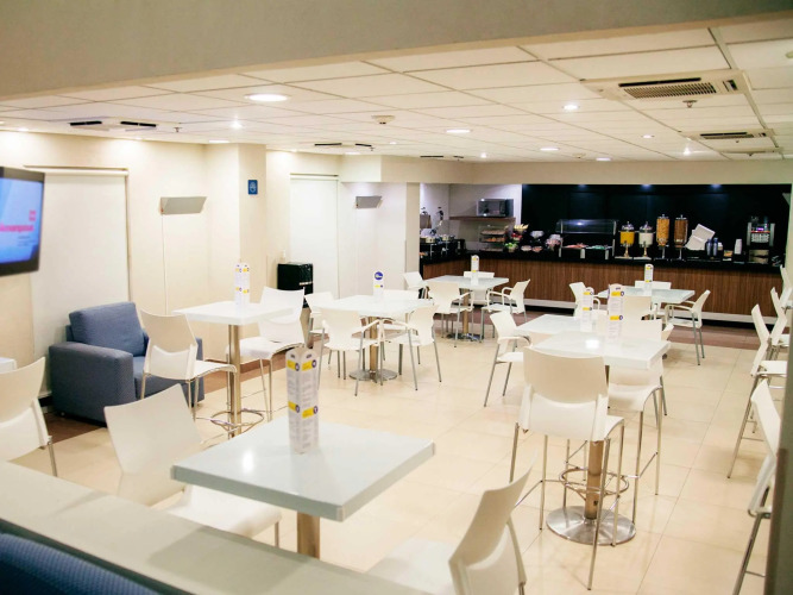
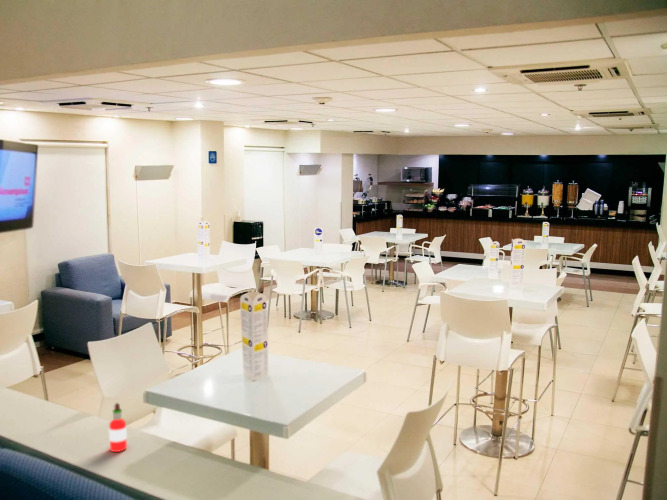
+ hot sauce (117, 425)
